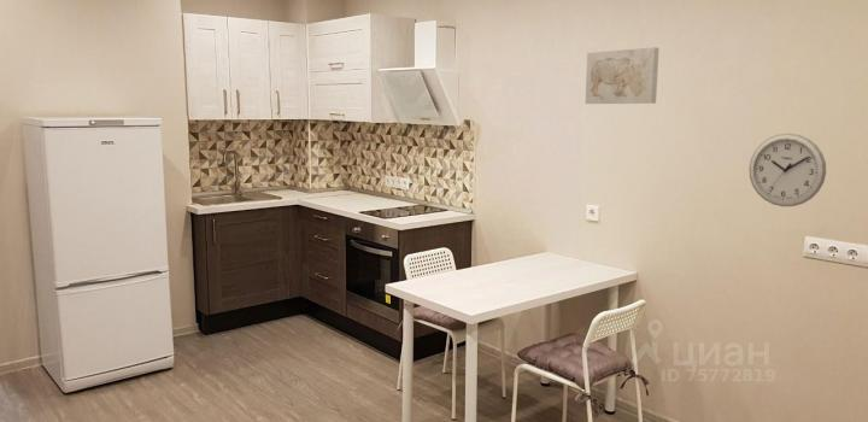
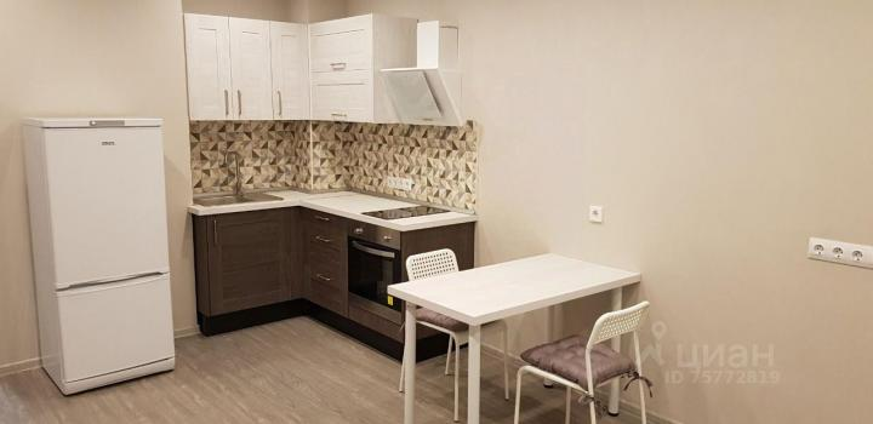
- wall art (620, 76)
- wall clock (785, 170)
